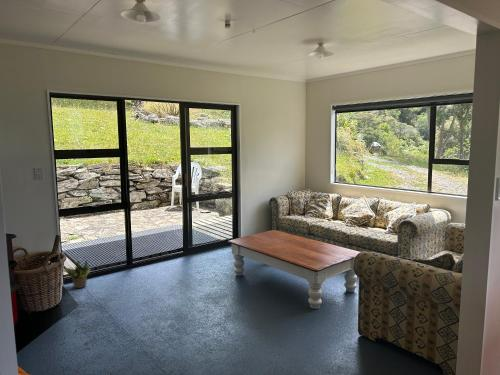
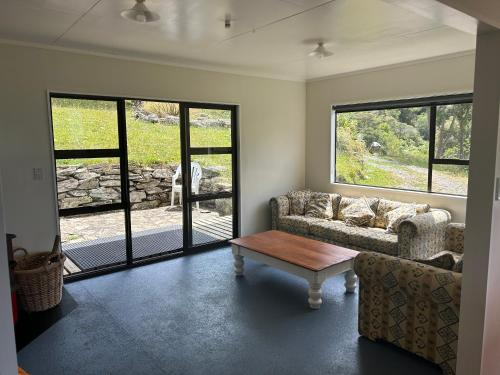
- potted plant (75, 273)
